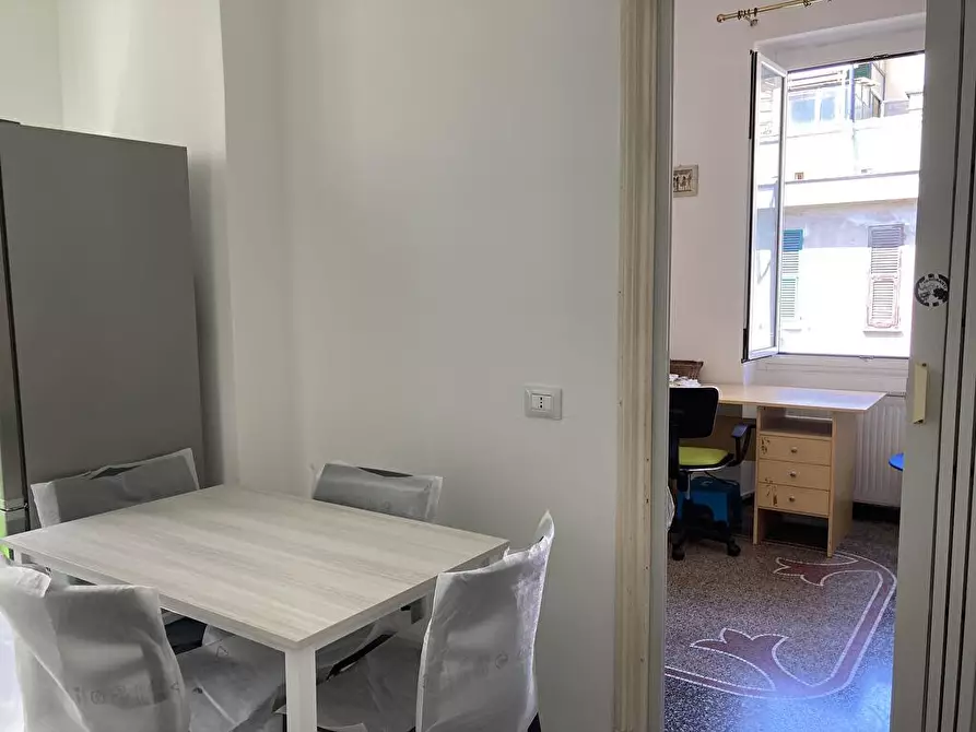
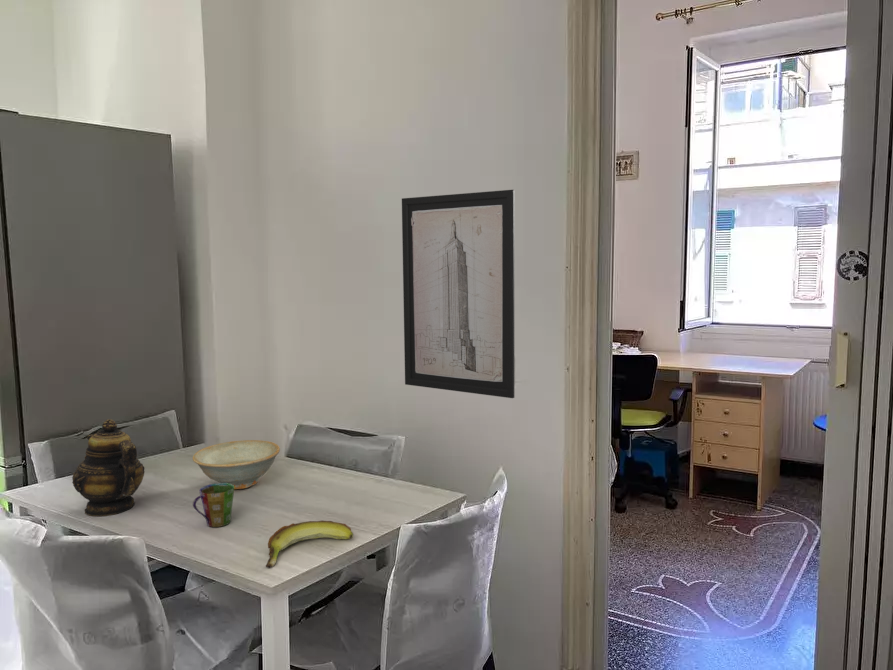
+ cup (213, 507)
+ banana (305, 539)
+ dish (237, 467)
+ wall art (455, 294)
+ teapot (109, 464)
